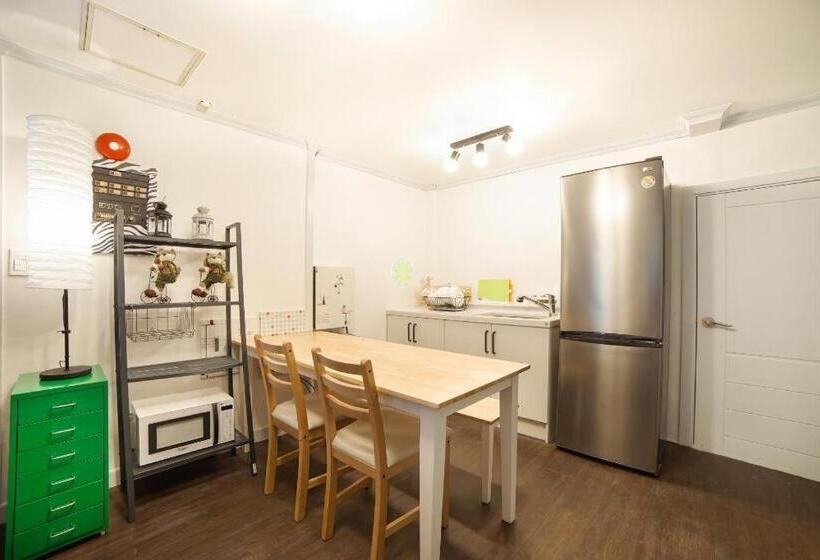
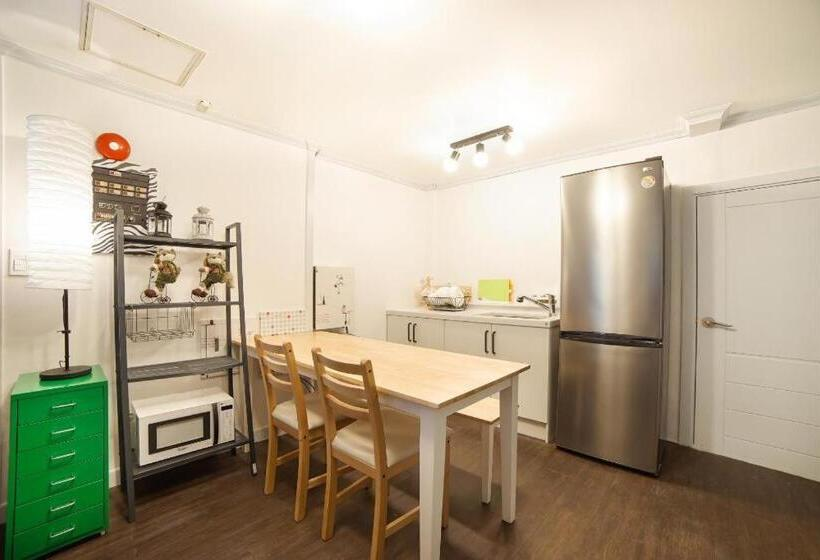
- decorative plate (402, 272)
